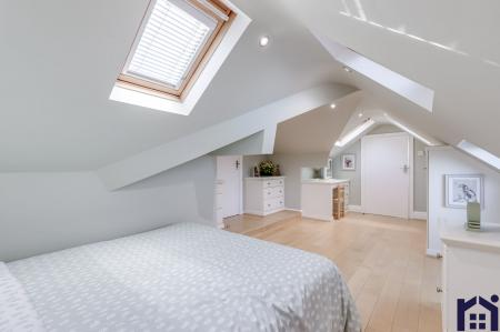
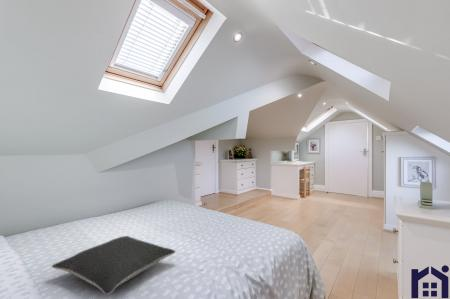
+ pillow (118, 258)
